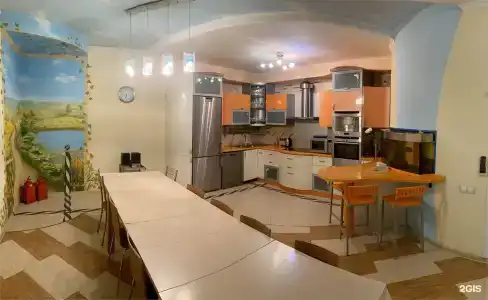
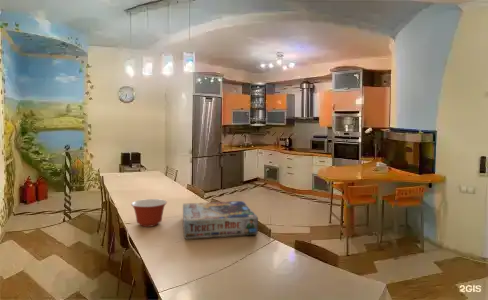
+ board game (217, 217)
+ mixing bowl (149, 213)
